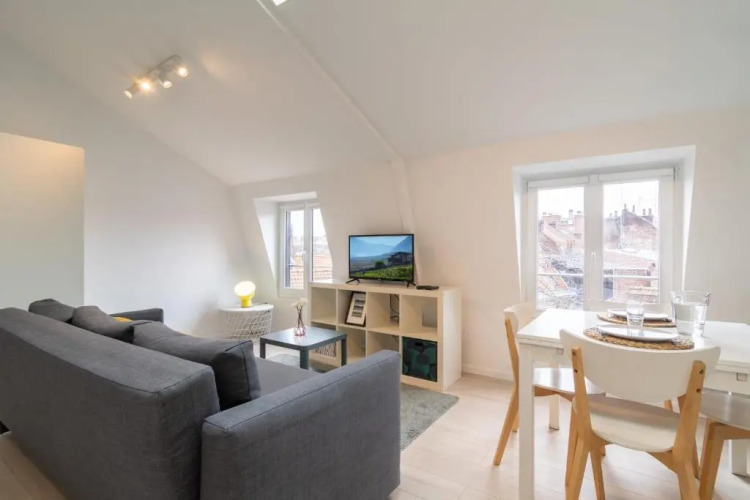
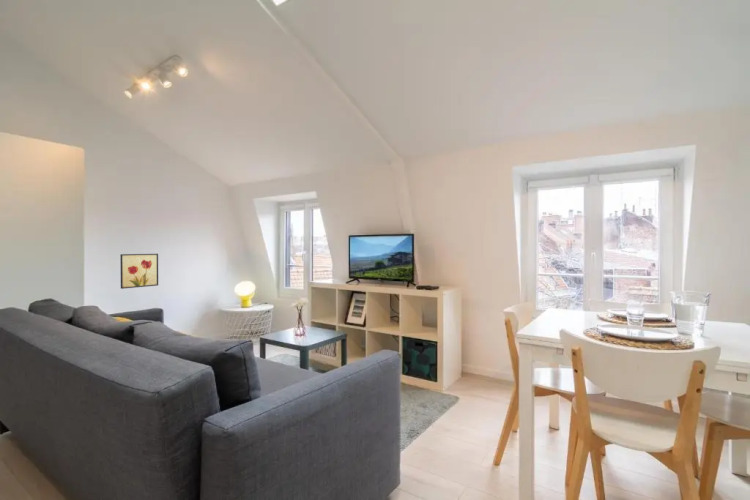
+ wall art (139, 270)
